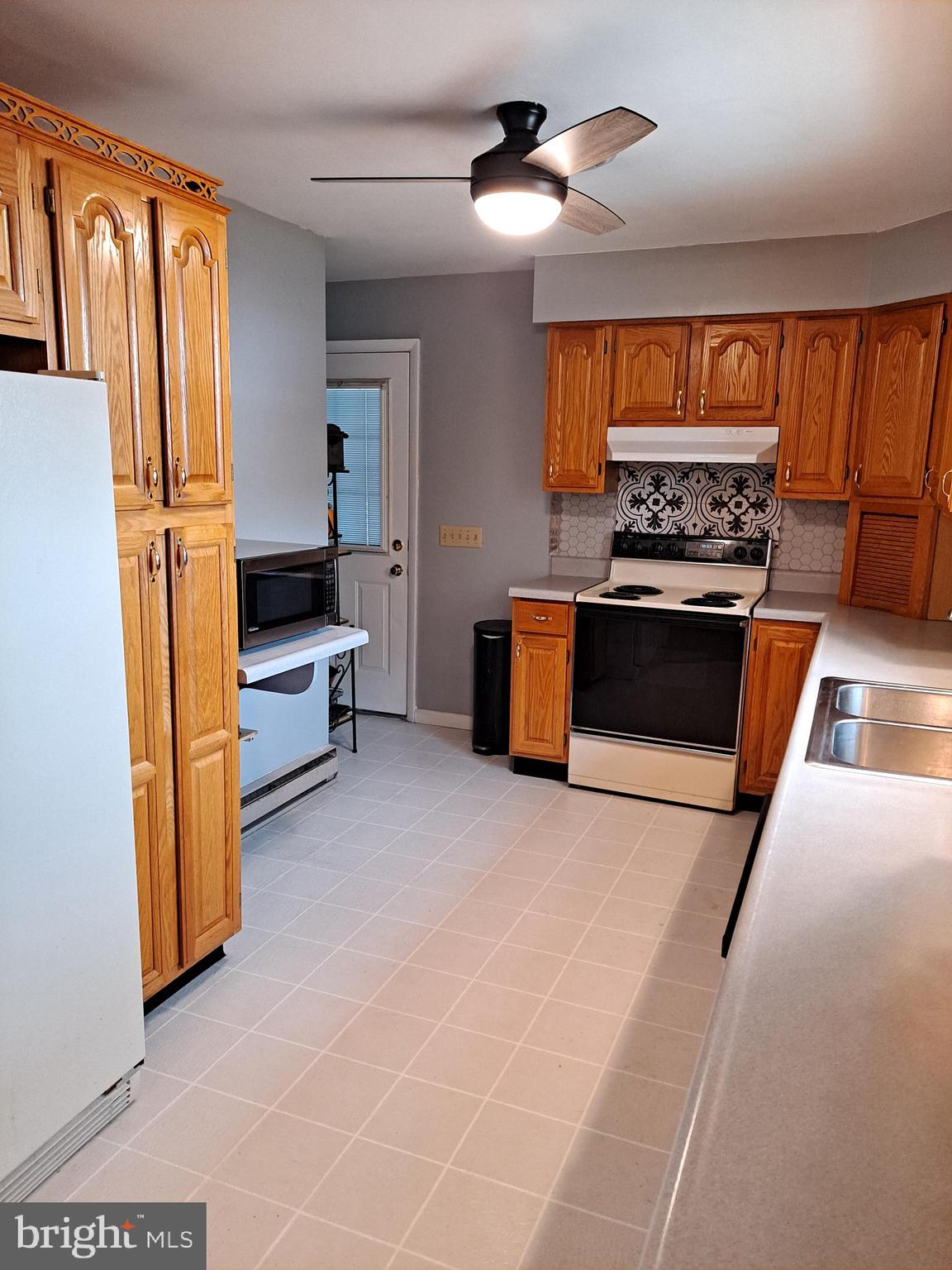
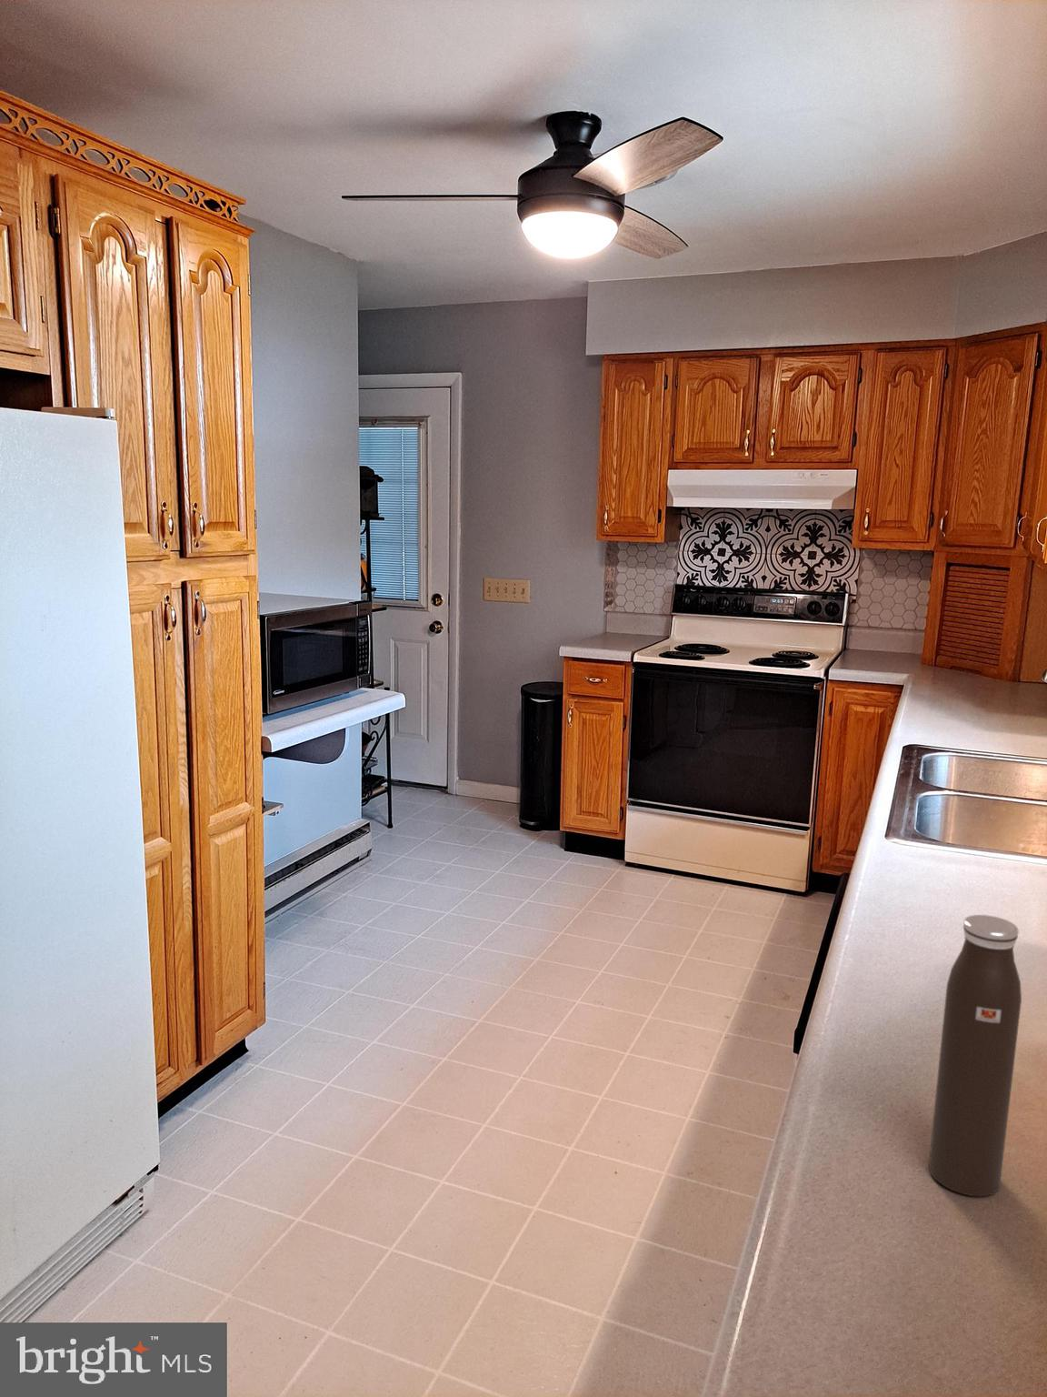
+ water bottle (977, 1052)
